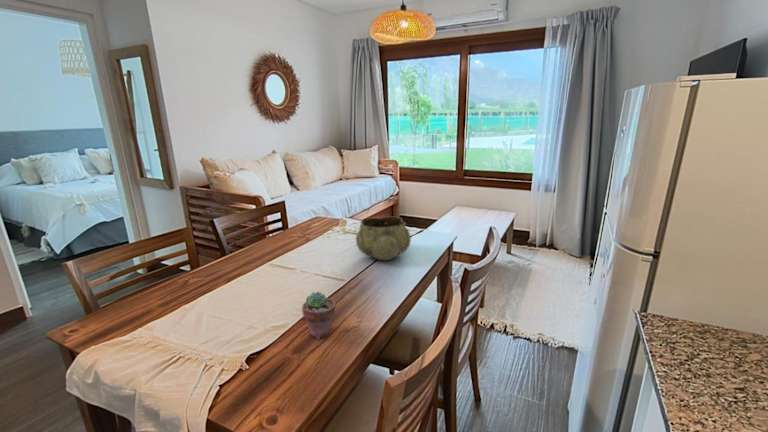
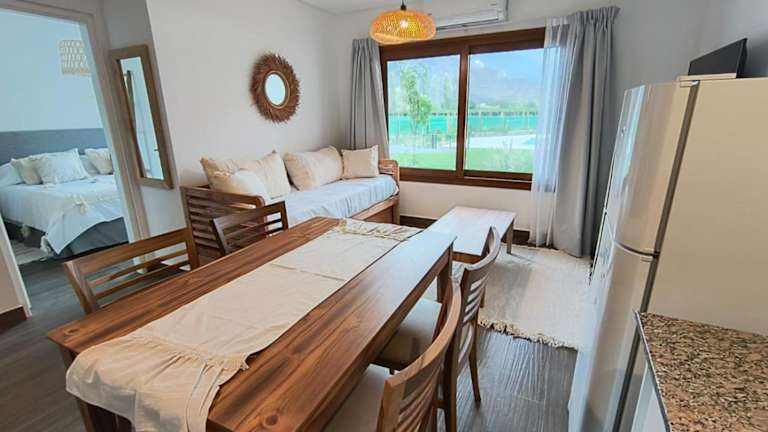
- decorative bowl (383, 238)
- potted succulent (319, 312)
